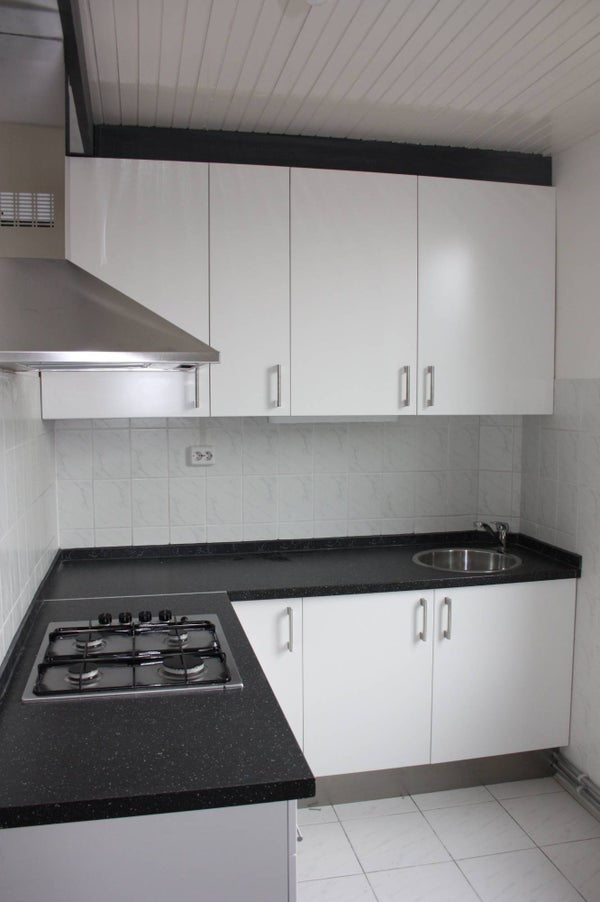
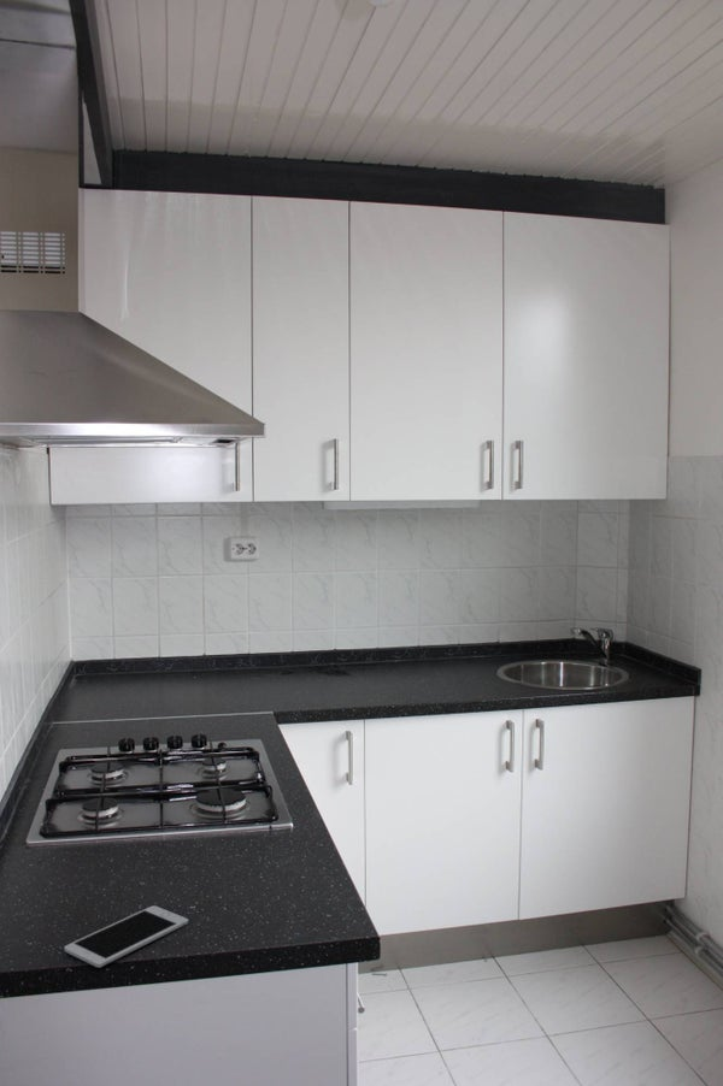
+ cell phone (128, 934)
